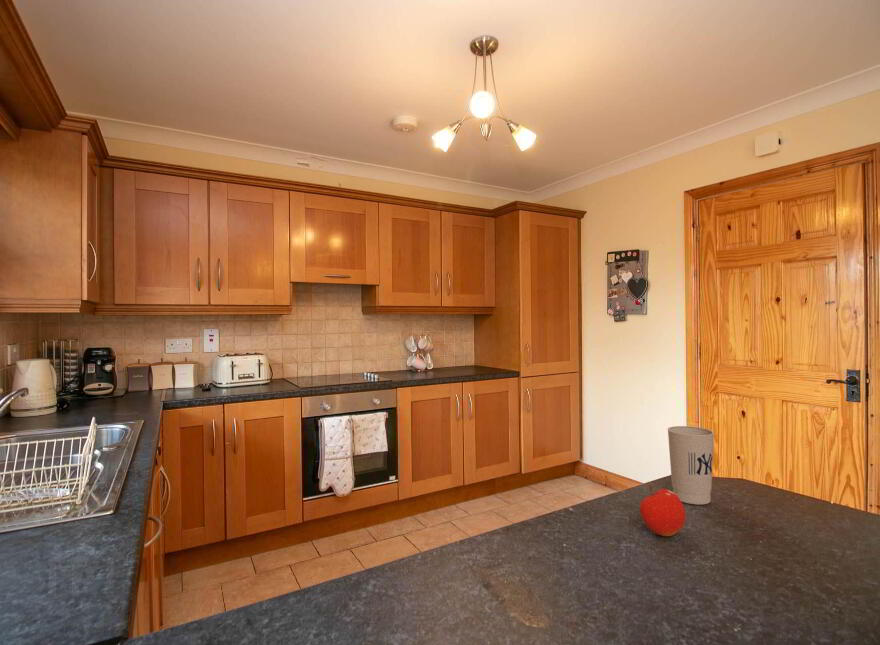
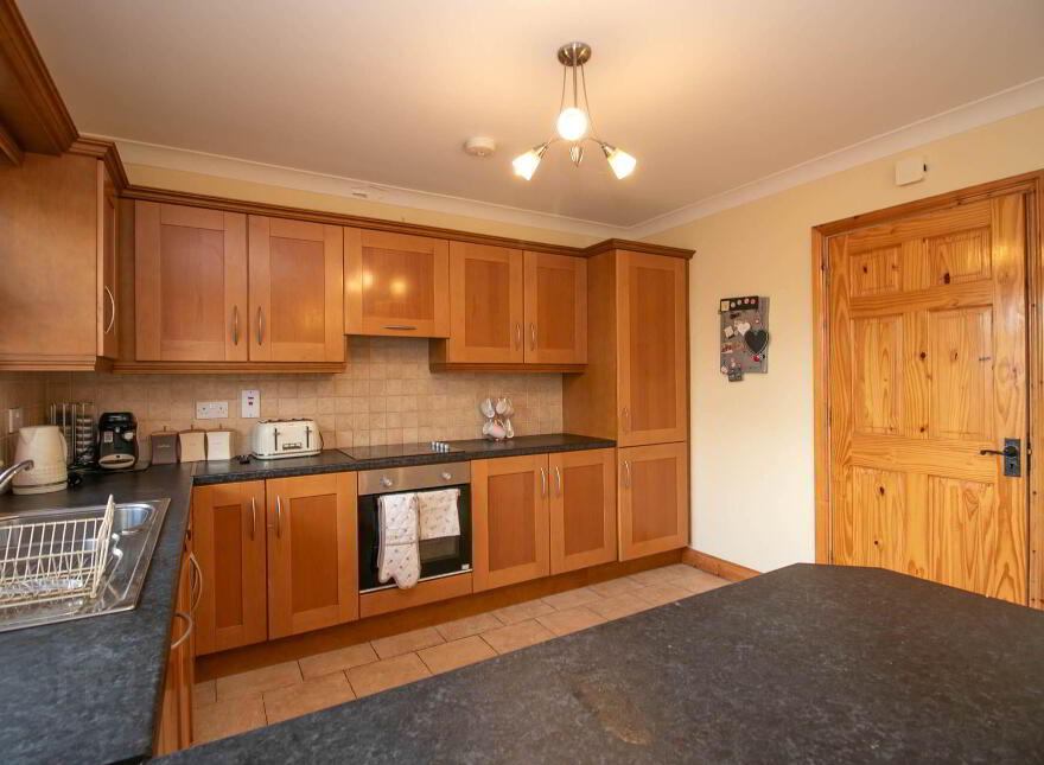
- cup (690, 464)
- fruit (662, 510)
